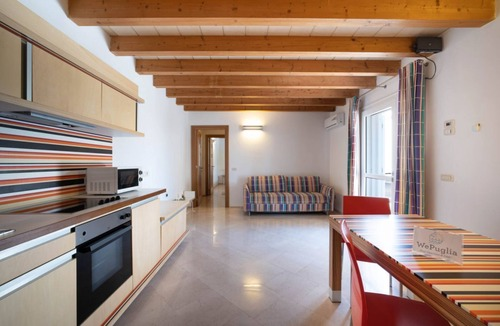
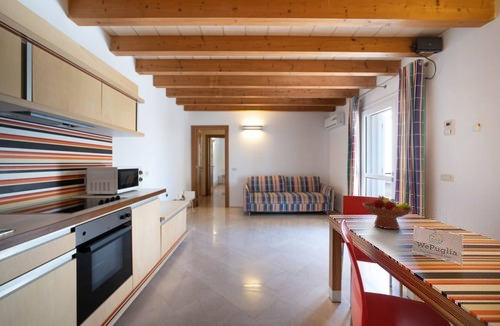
+ fruit bowl (386, 212)
